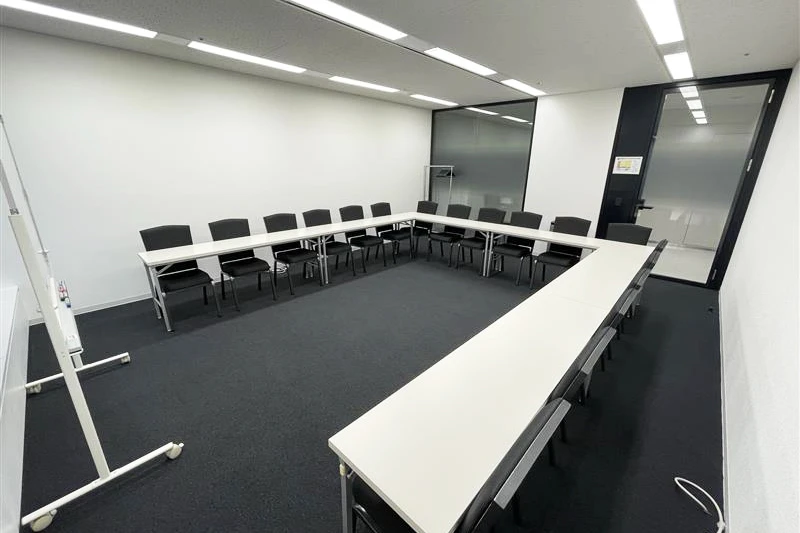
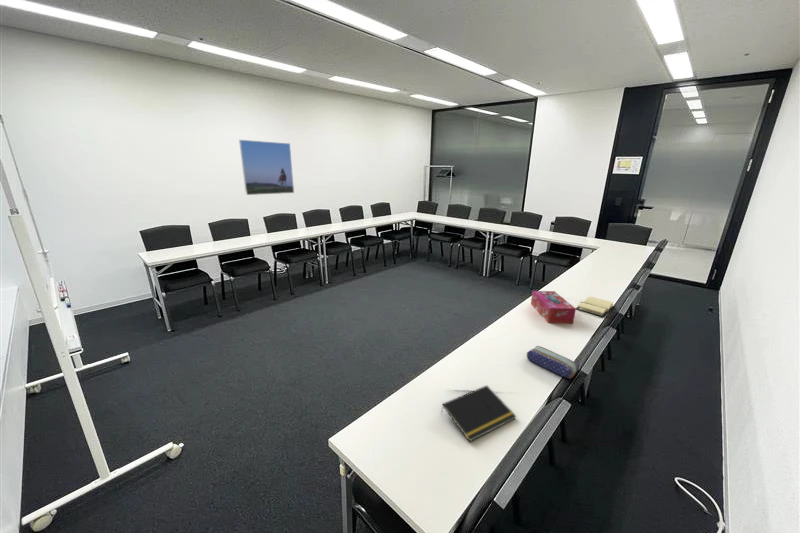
+ book (595, 305)
+ notepad (479, 410)
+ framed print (268, 168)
+ pencil case (551, 360)
+ tissue box (551, 306)
